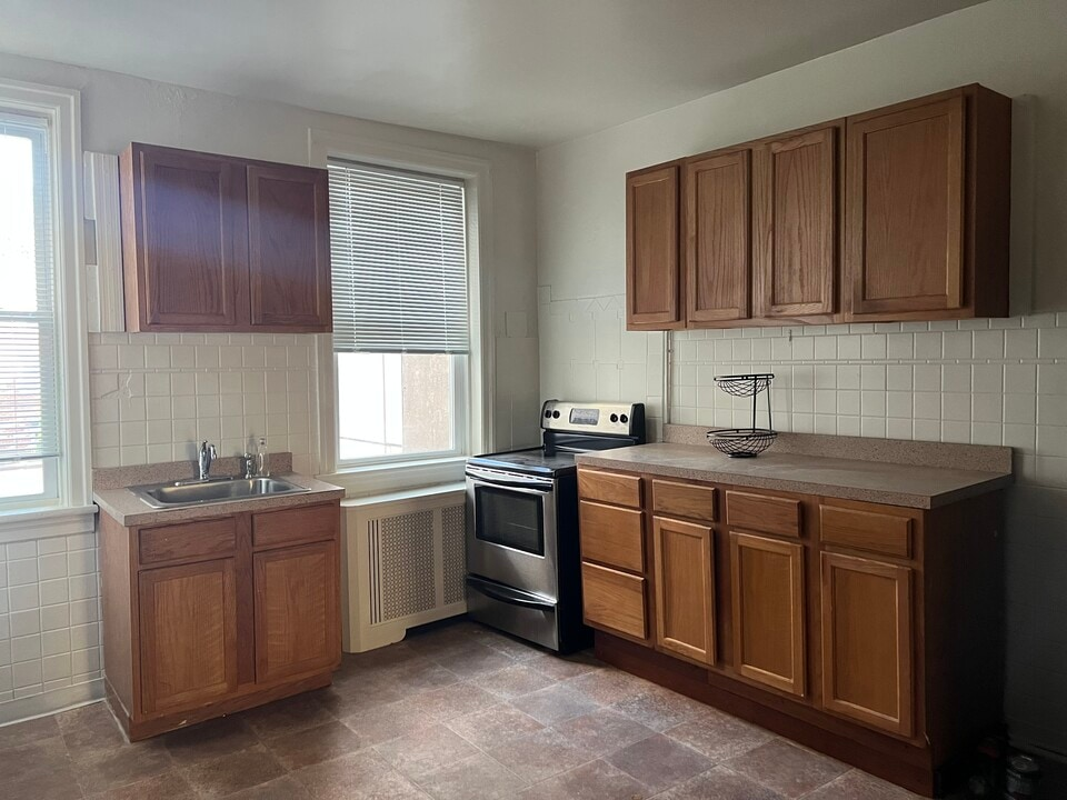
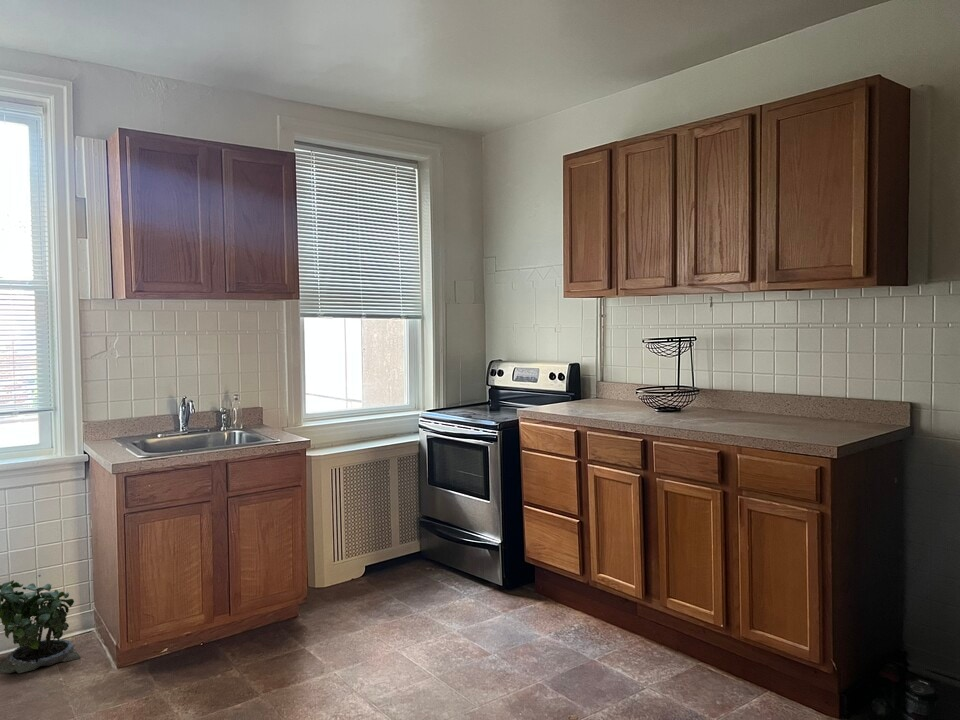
+ potted plant (32, 617)
